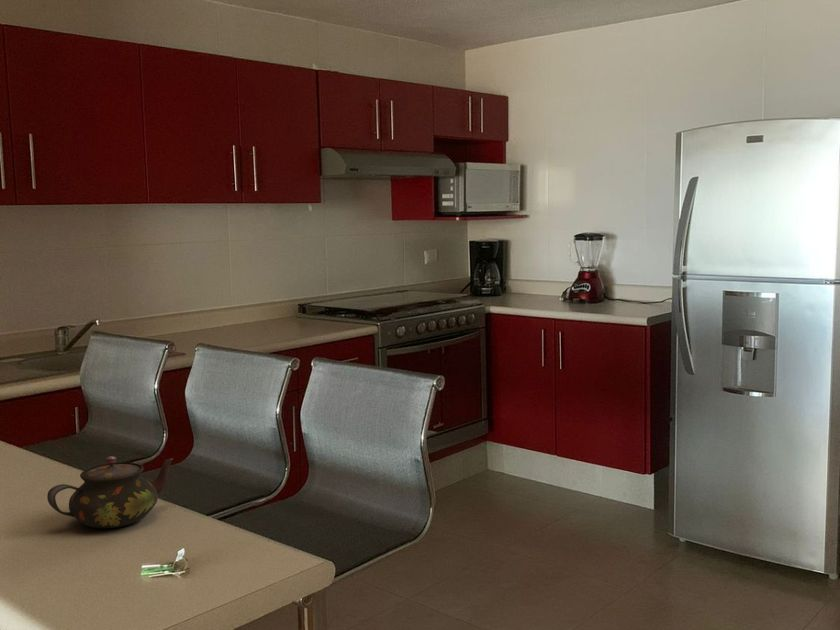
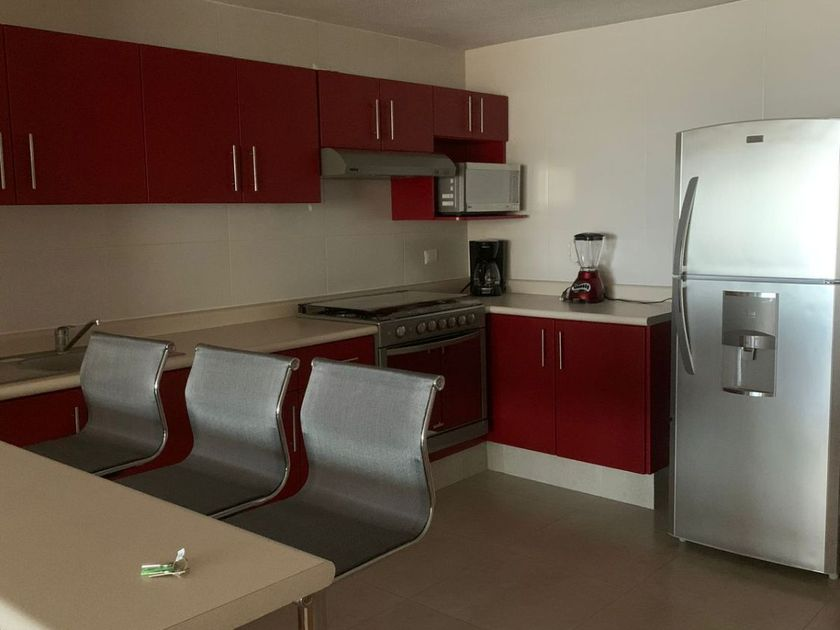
- teapot (114, 488)
